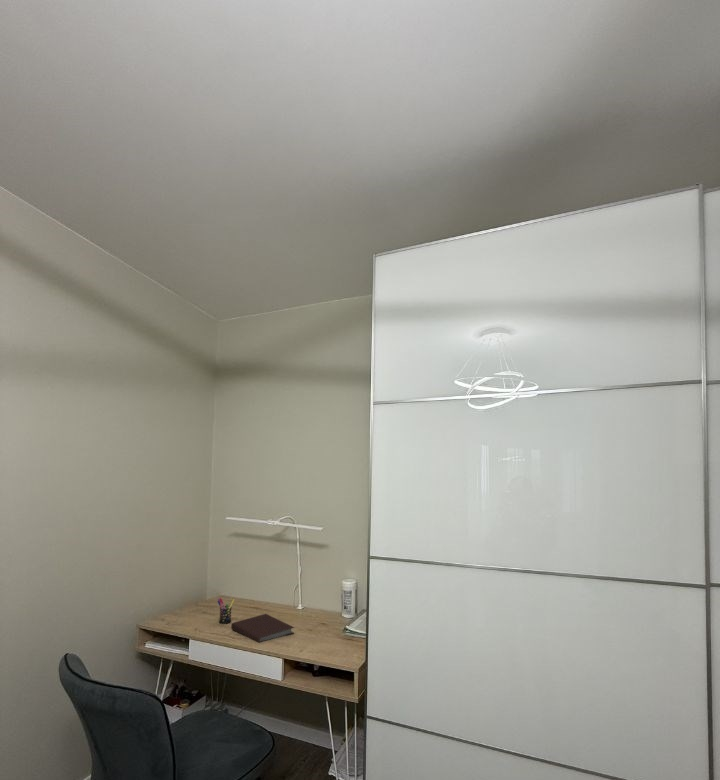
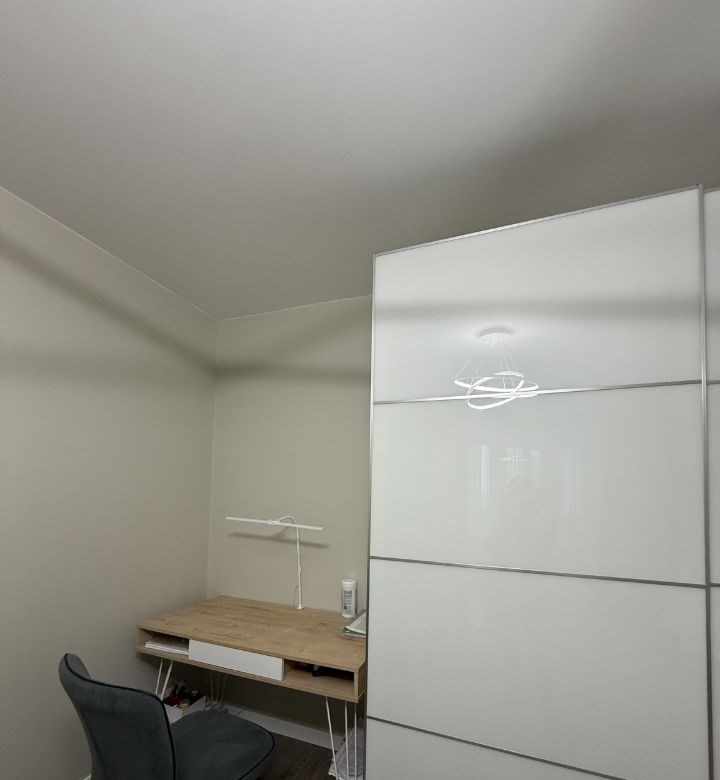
- pen holder (225, 610)
- notebook (262, 628)
